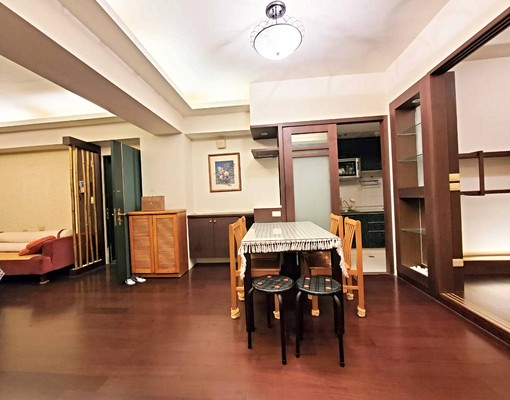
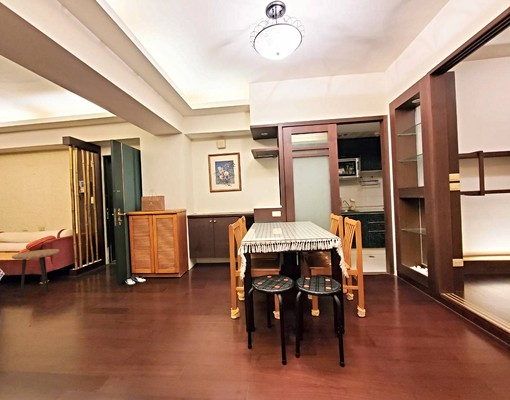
+ side table (41, 273)
